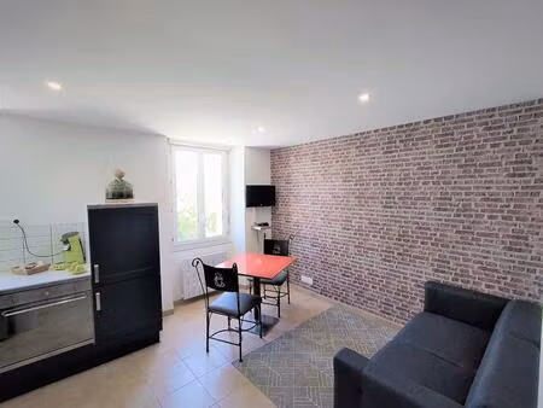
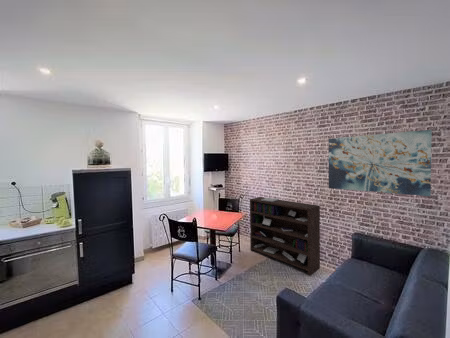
+ bookshelf (281, 229)
+ wall art (372, 163)
